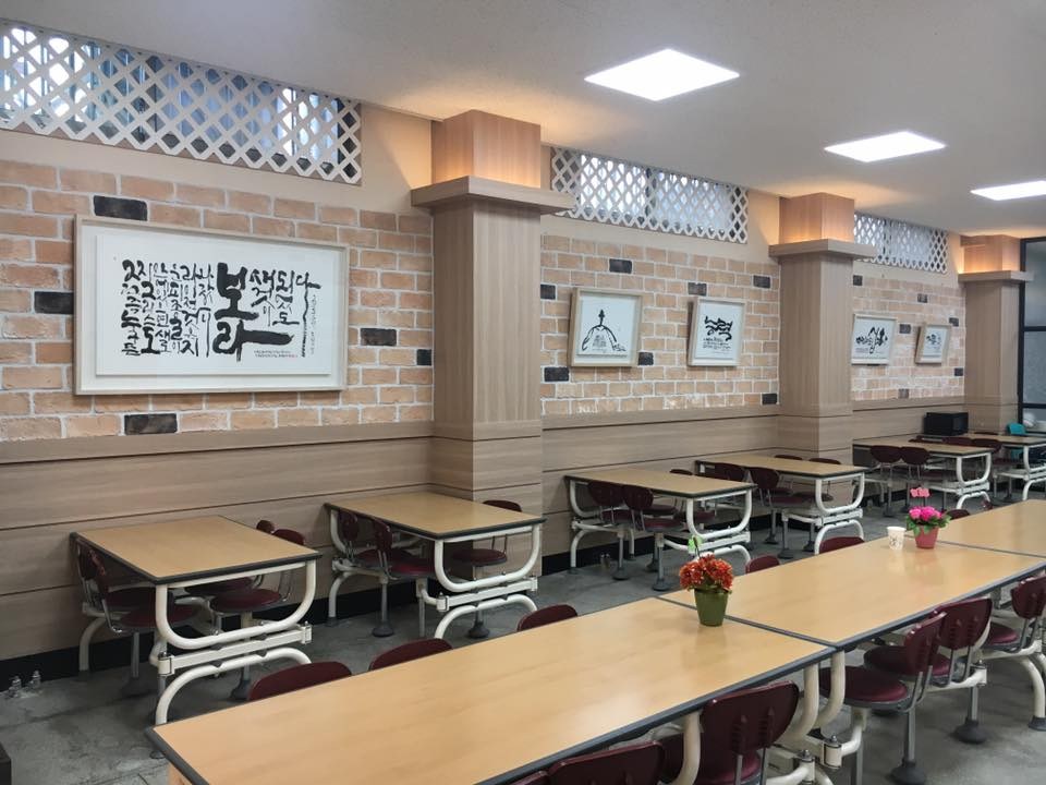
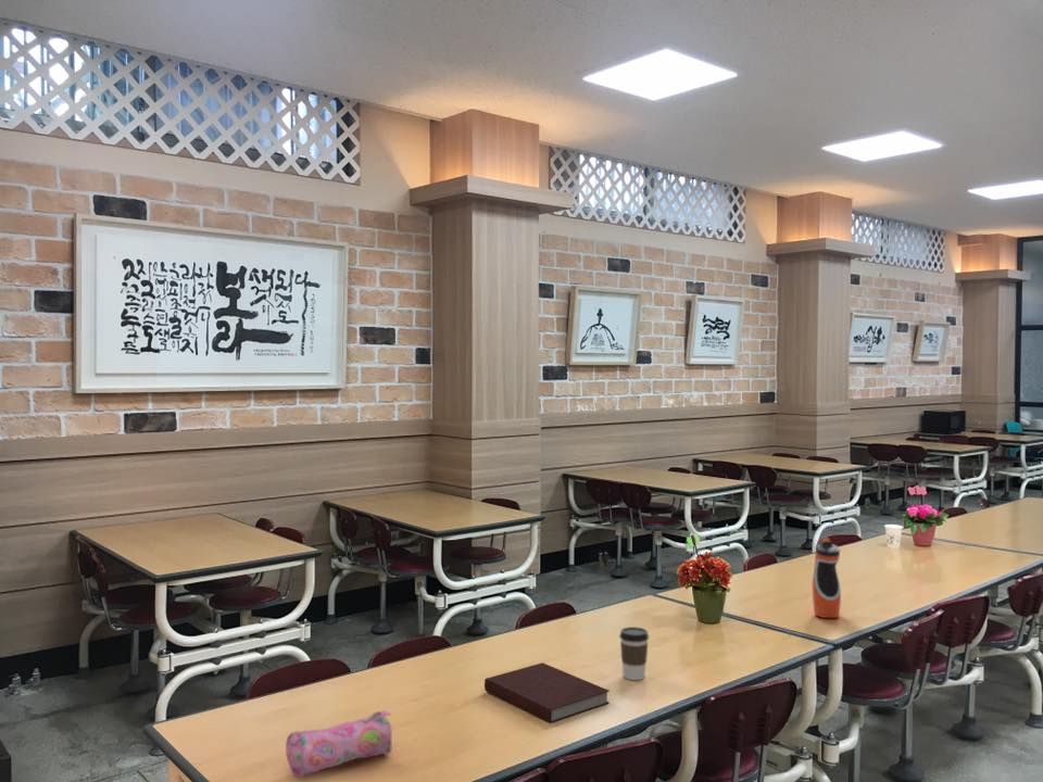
+ water bottle (826, 577)
+ coffee cup (633, 653)
+ pencil case (341, 742)
+ notebook (545, 691)
